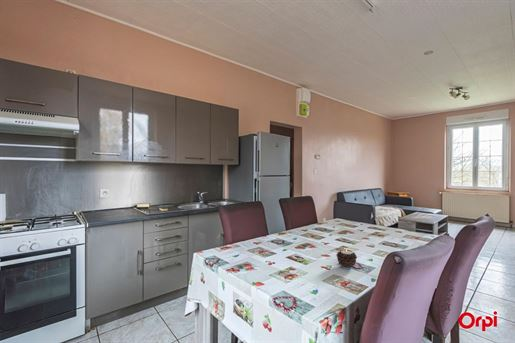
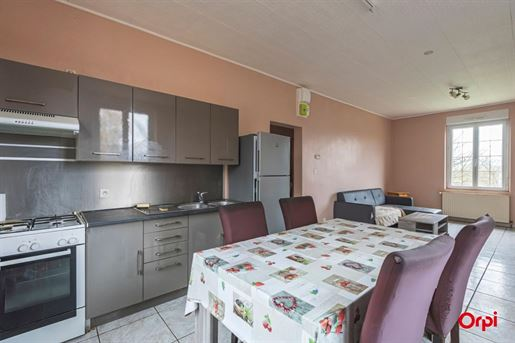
- candle (346, 257)
